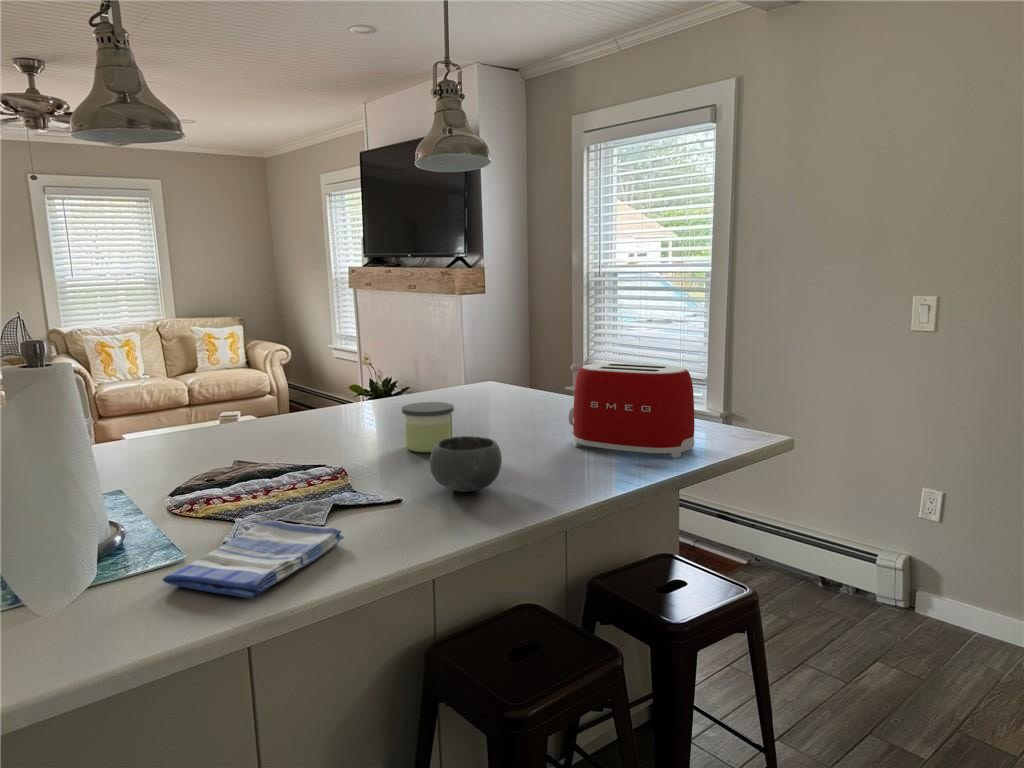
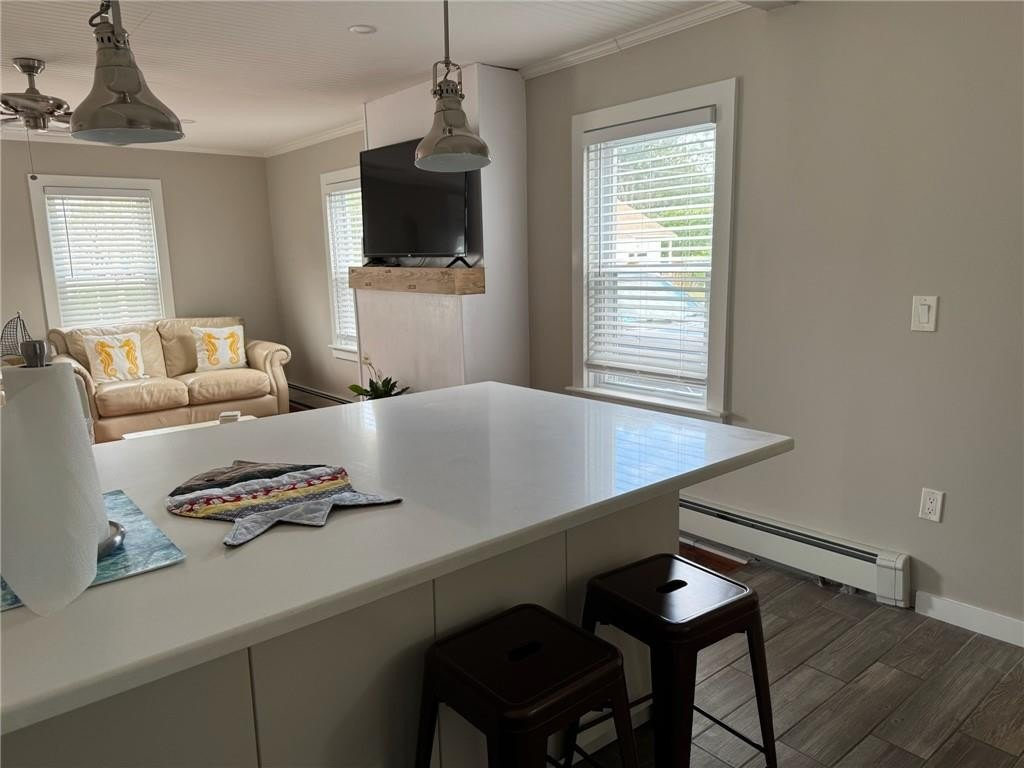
- dish towel (259, 554)
- candle (428, 427)
- bowl (465, 466)
- toaster (629, 406)
